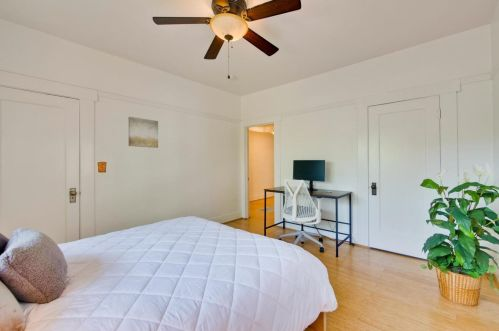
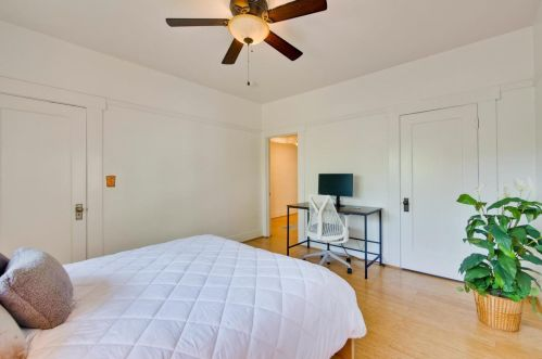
- wall art (143, 133)
